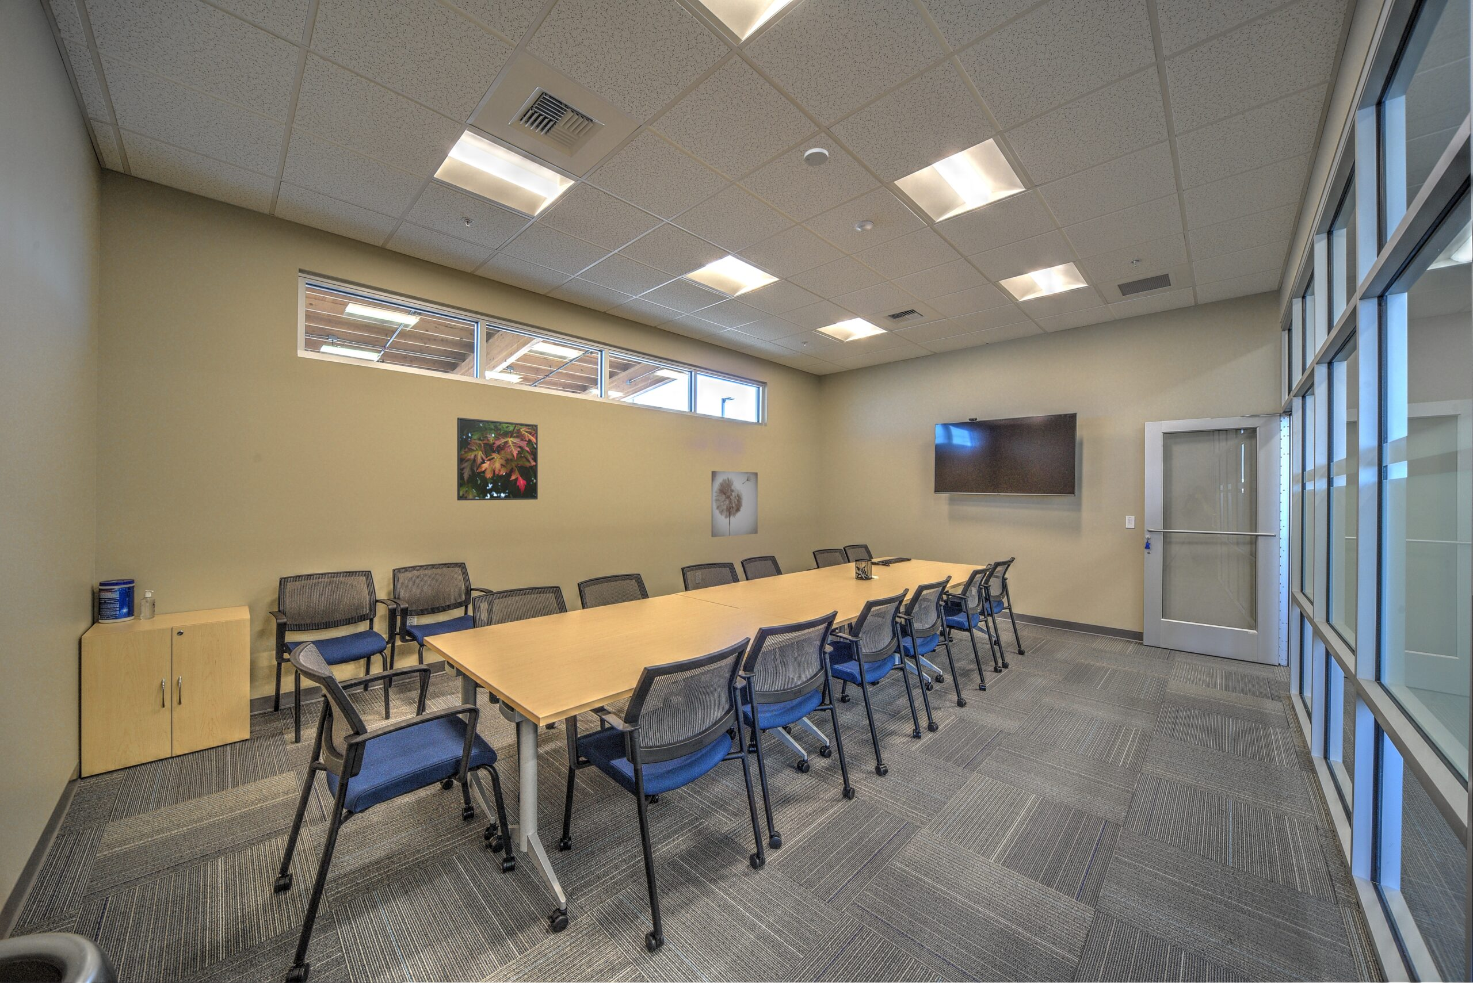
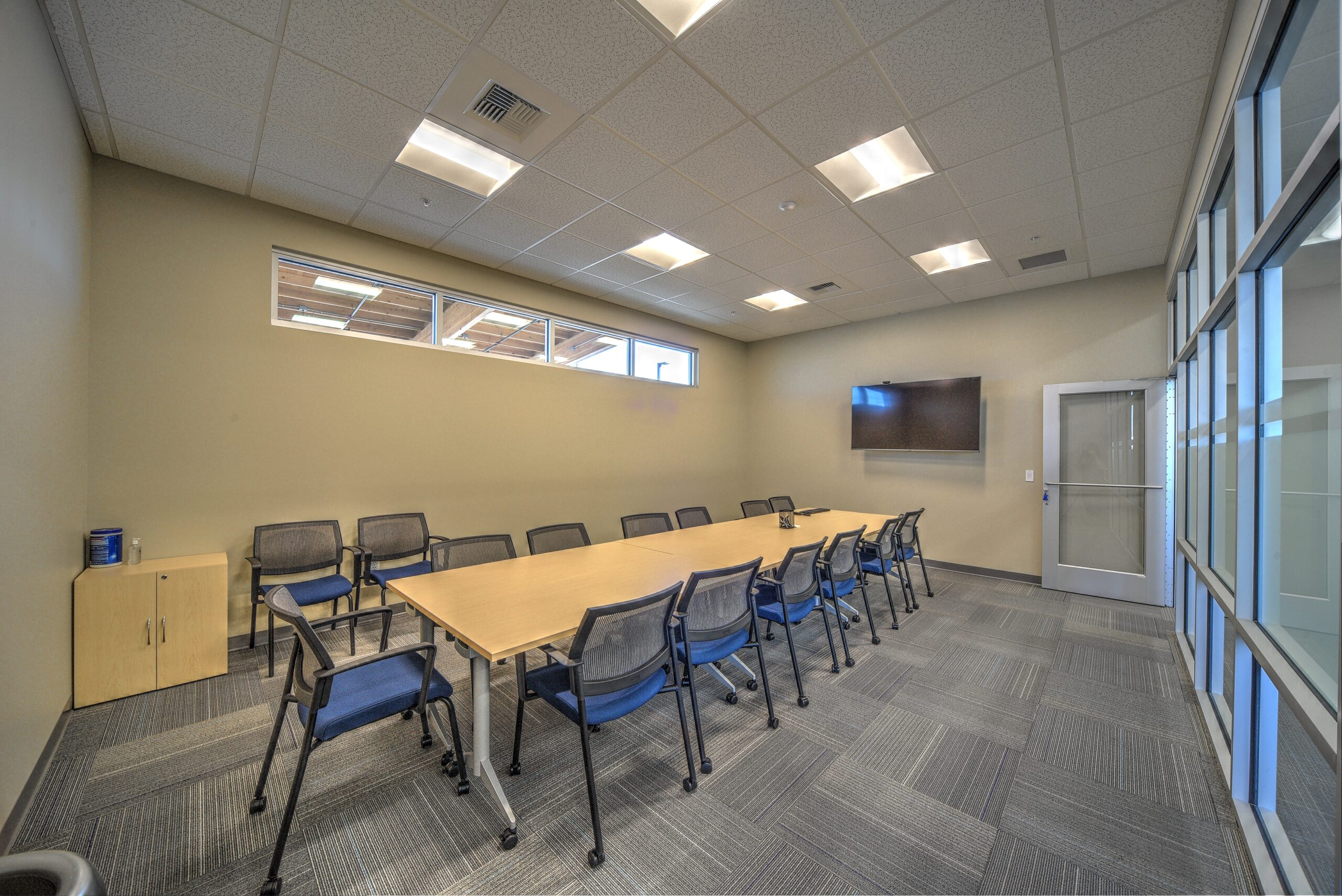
- wall art (735, 504)
- smoke detector (816, 157)
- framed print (499, 460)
